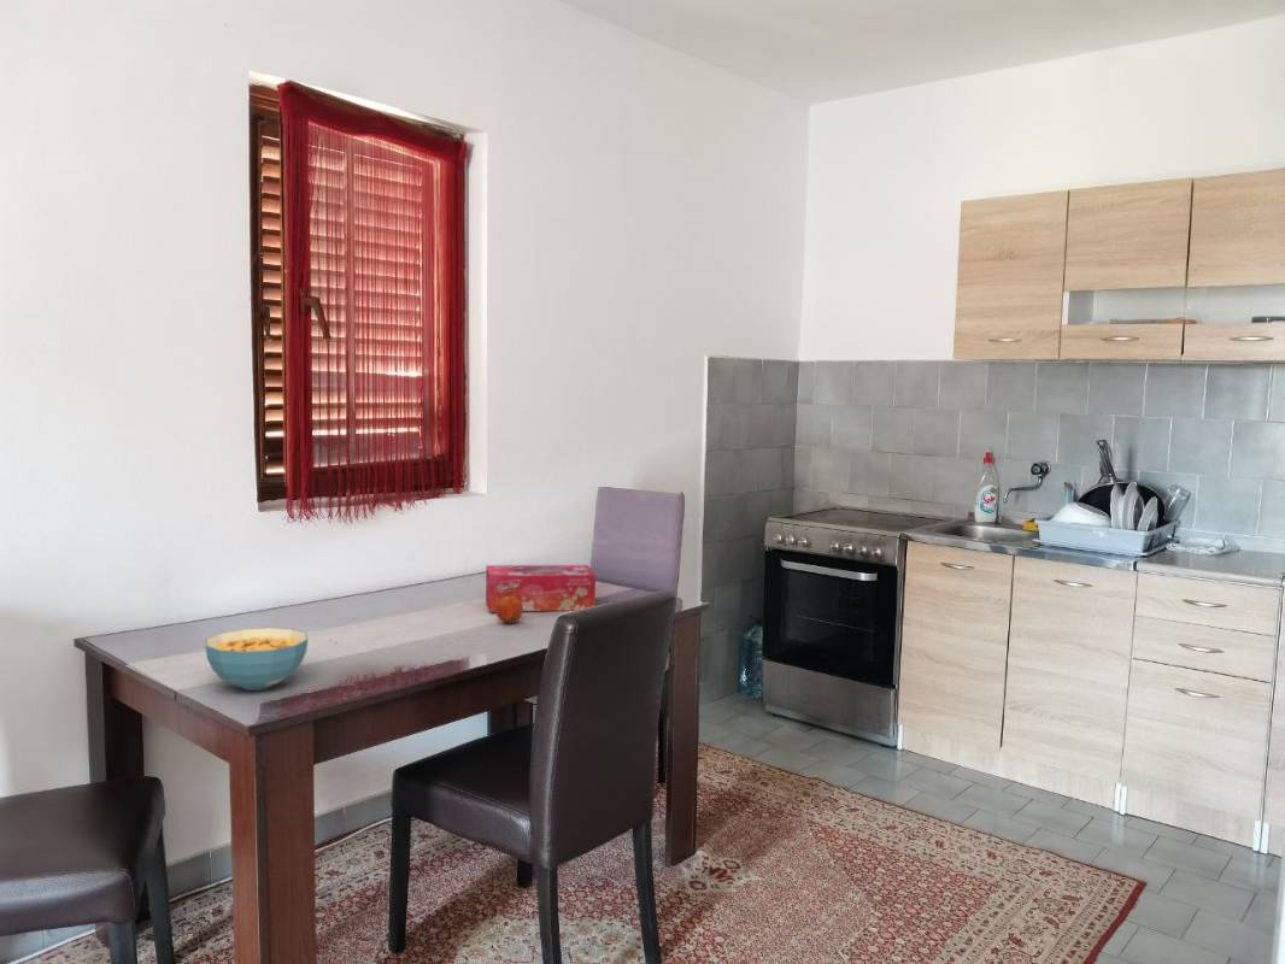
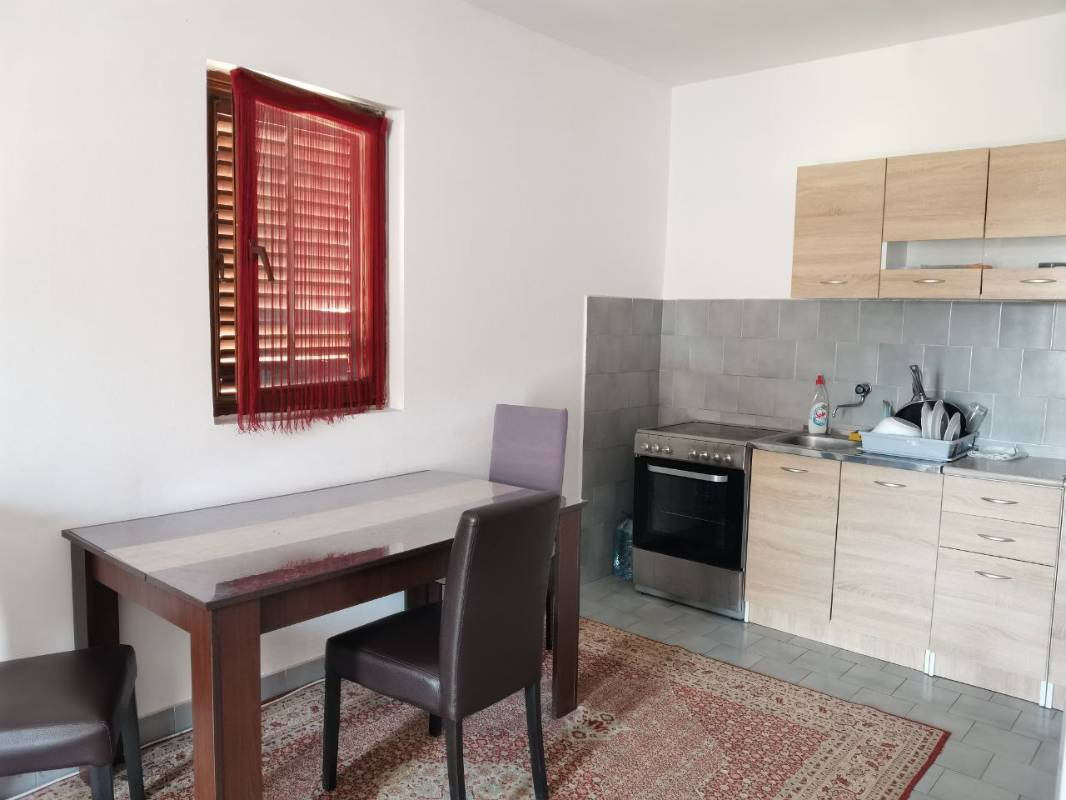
- cereal bowl (257, 663)
- fruit (509, 607)
- tissue box (539, 587)
